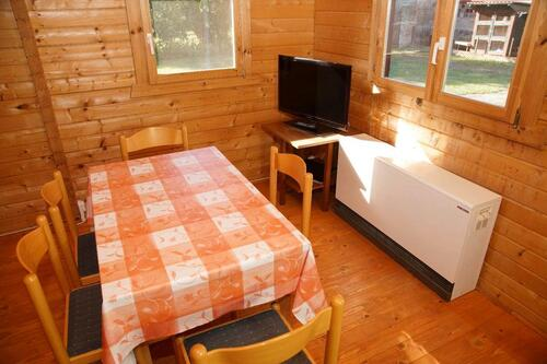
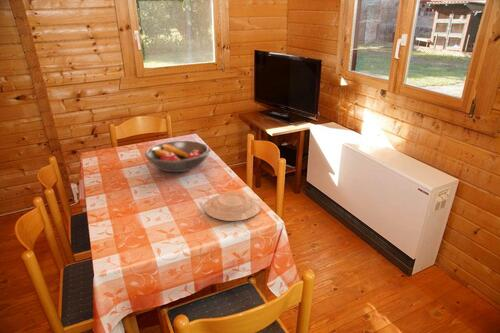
+ fruit bowl (178, 156)
+ plate (232, 203)
